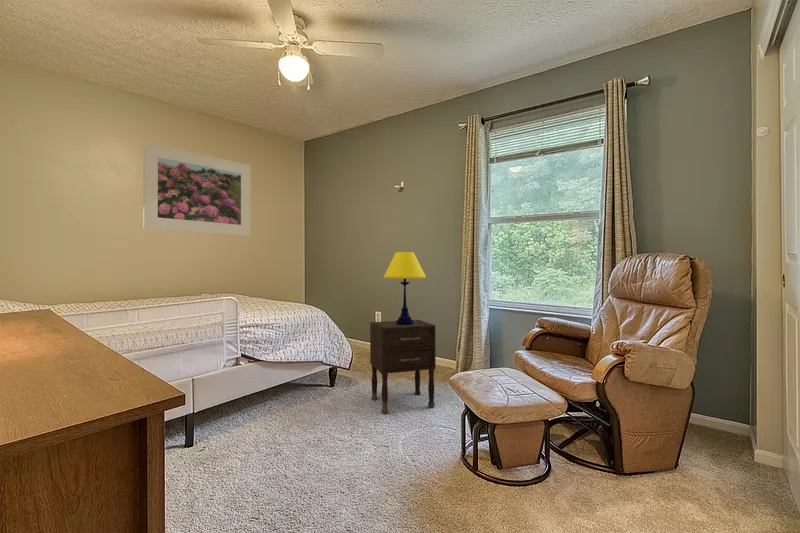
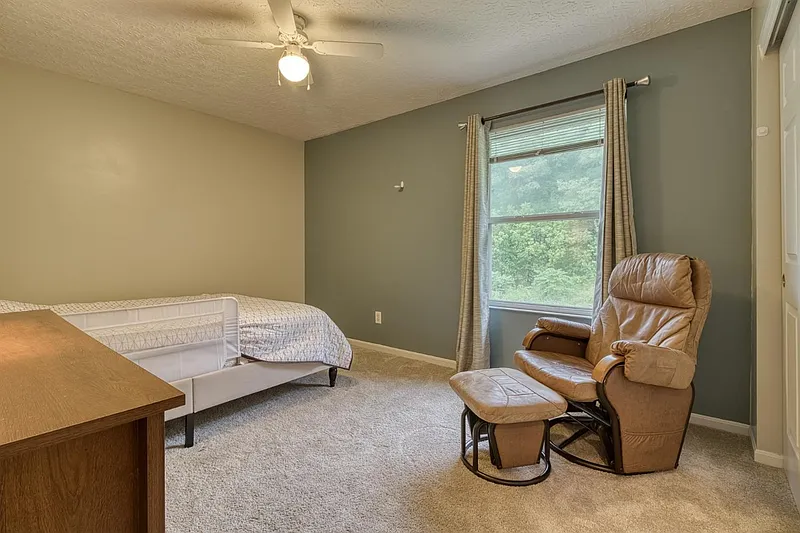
- nightstand (402, 363)
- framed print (202, 193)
- table lamp (404, 287)
